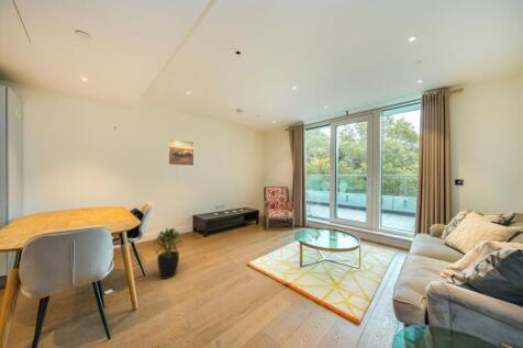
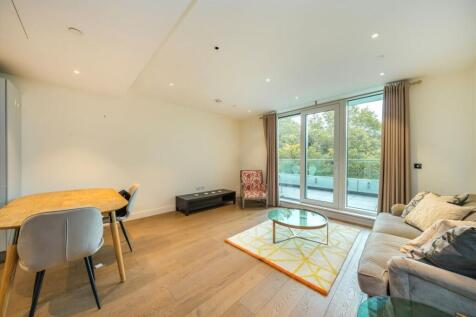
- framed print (181, 153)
- potted plant (166, 251)
